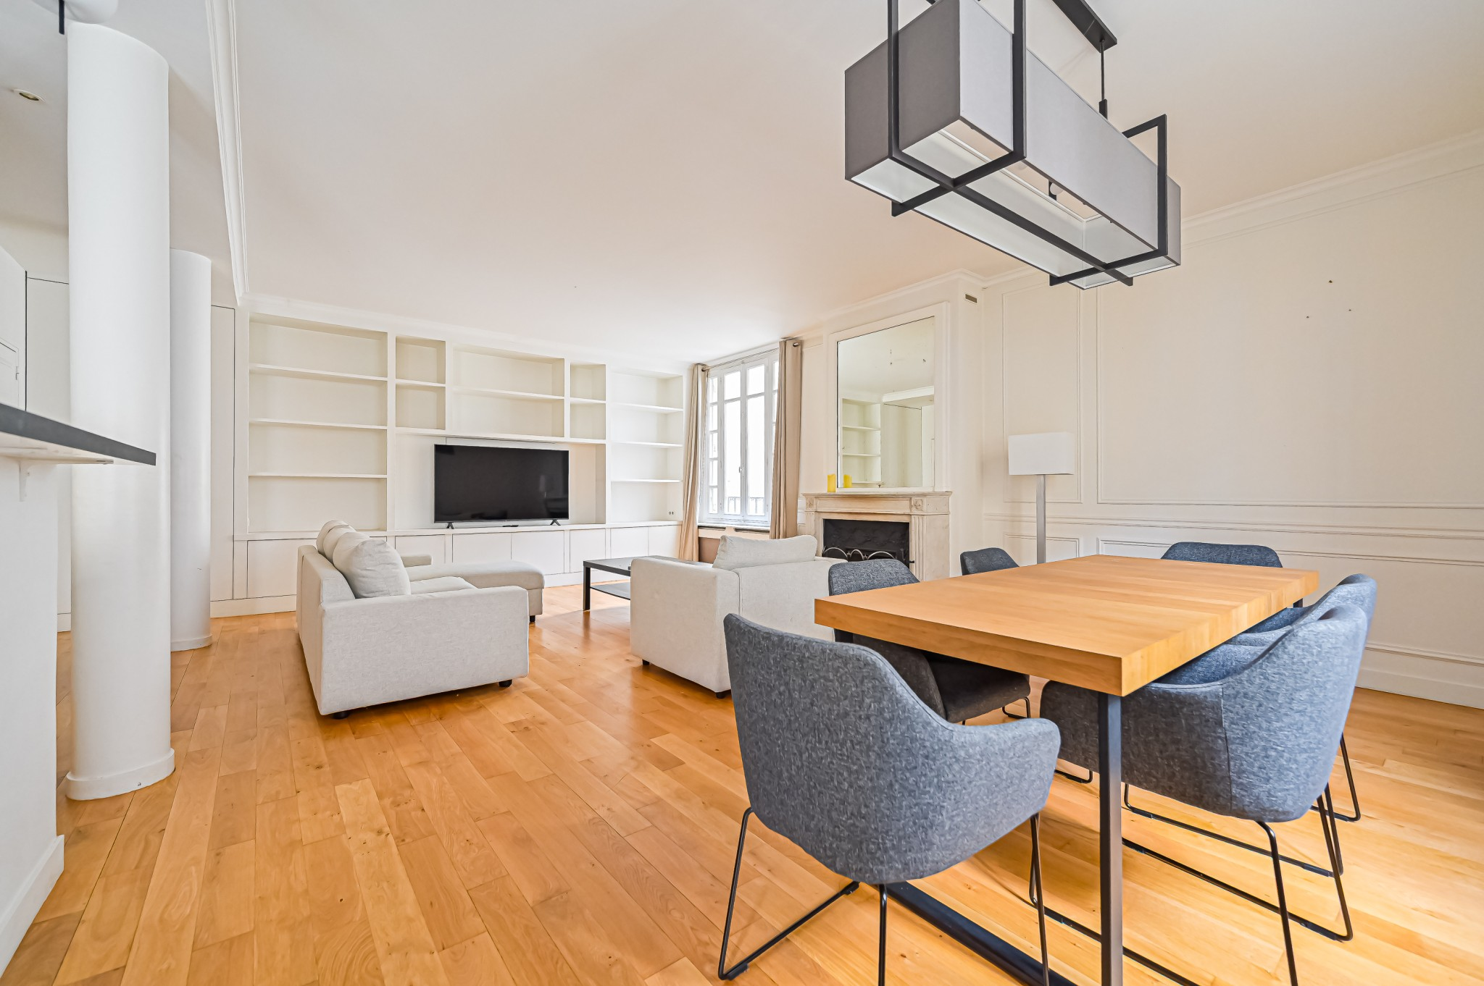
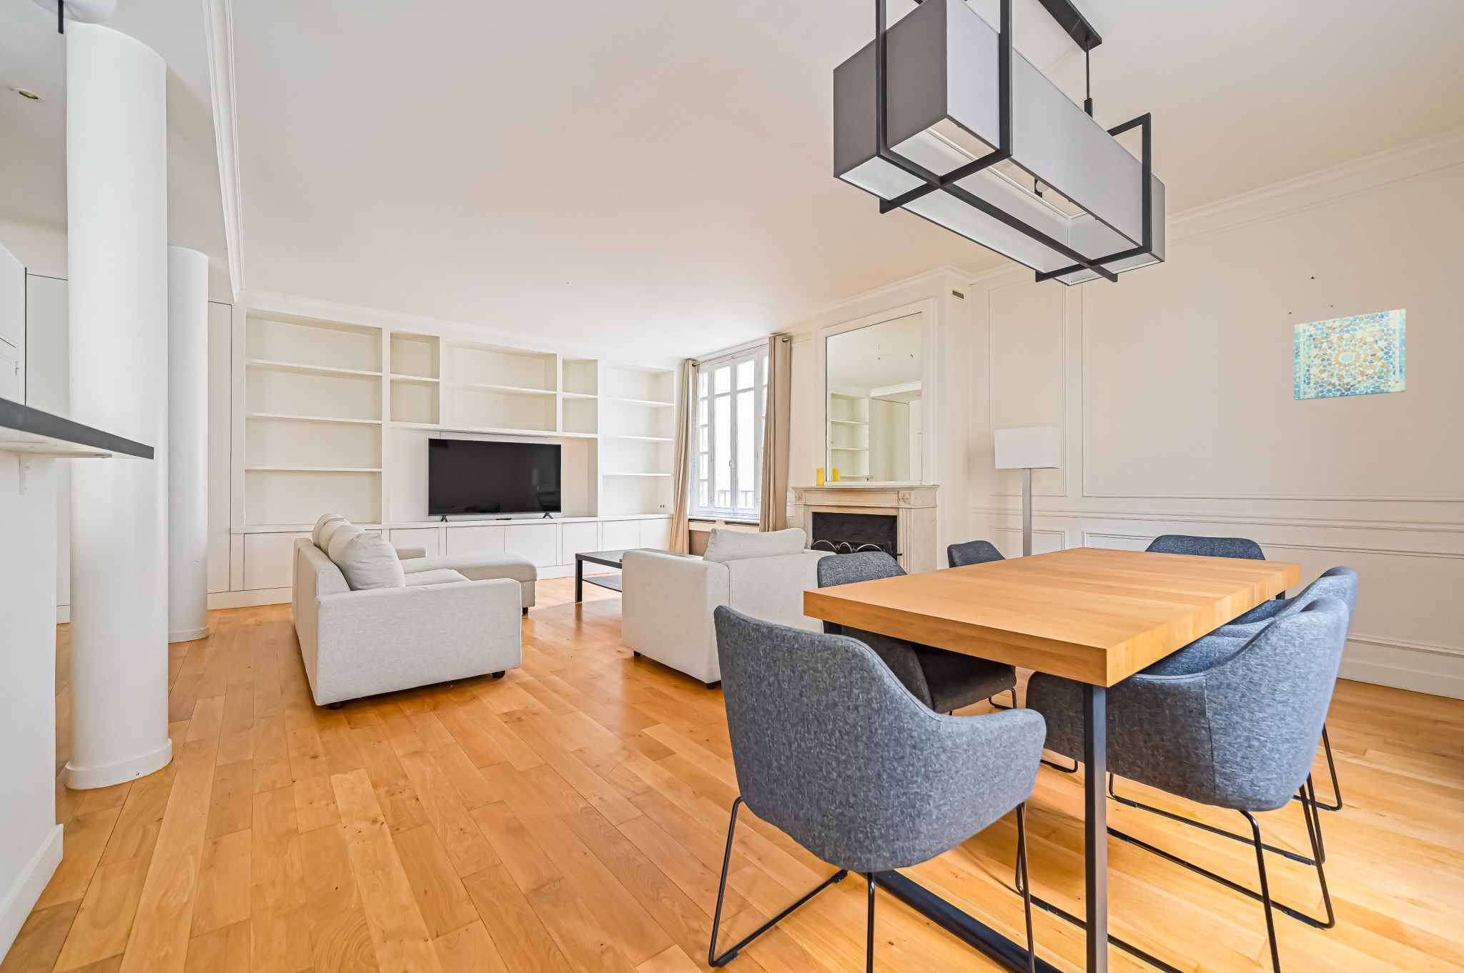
+ wall art (1348, 356)
